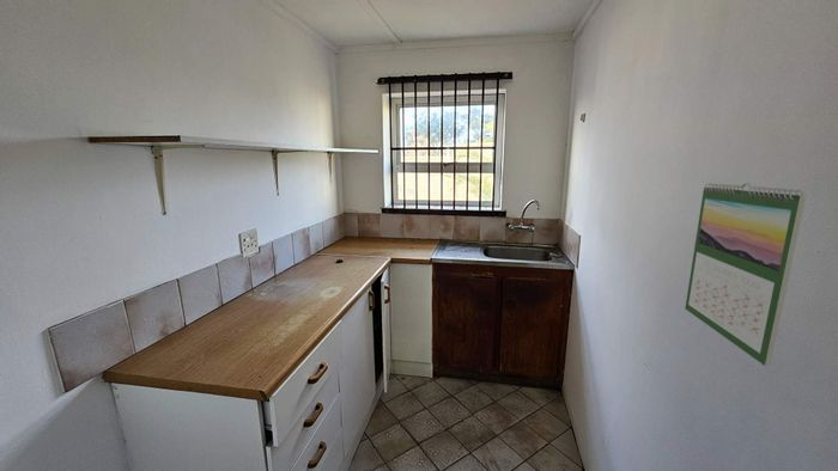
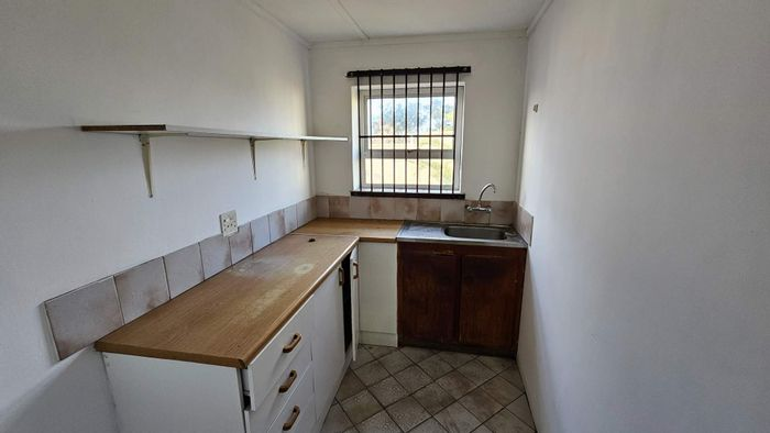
- calendar (733, 261)
